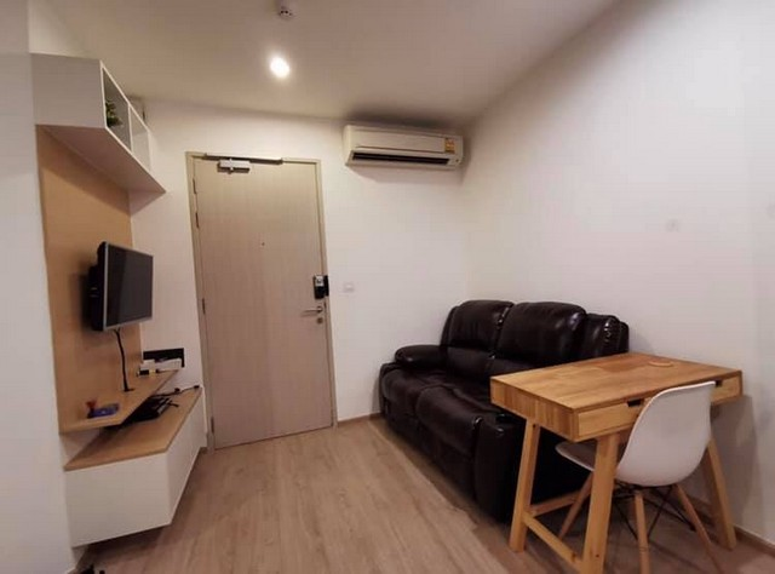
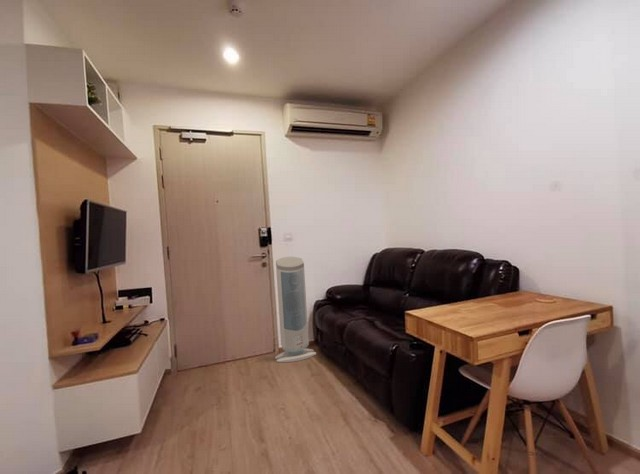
+ air purifier (292, 306)
